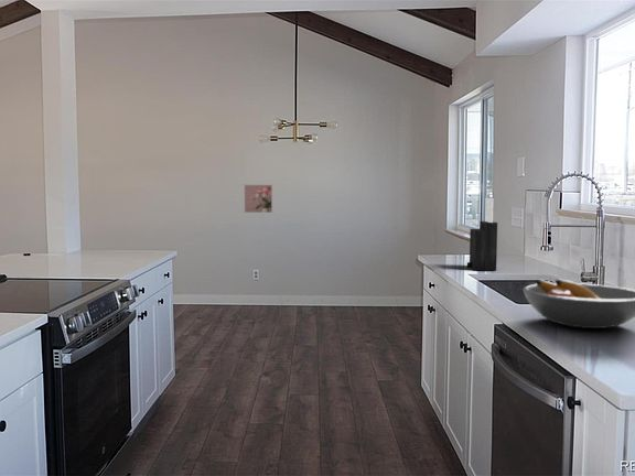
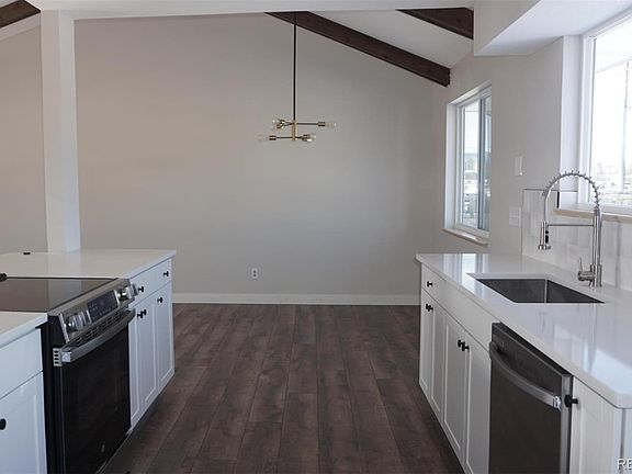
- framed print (258, 198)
- knife block (481, 232)
- fruit bowl (583, 303)
